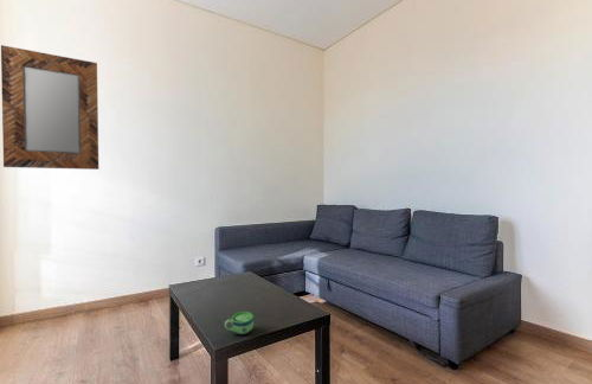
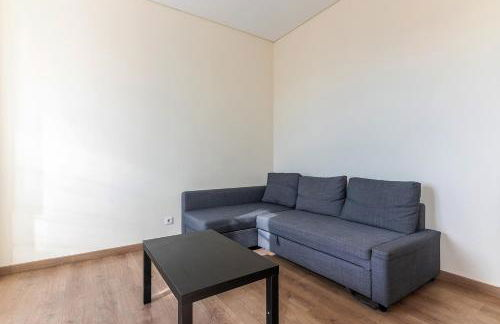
- home mirror (53, 111)
- cup (239, 325)
